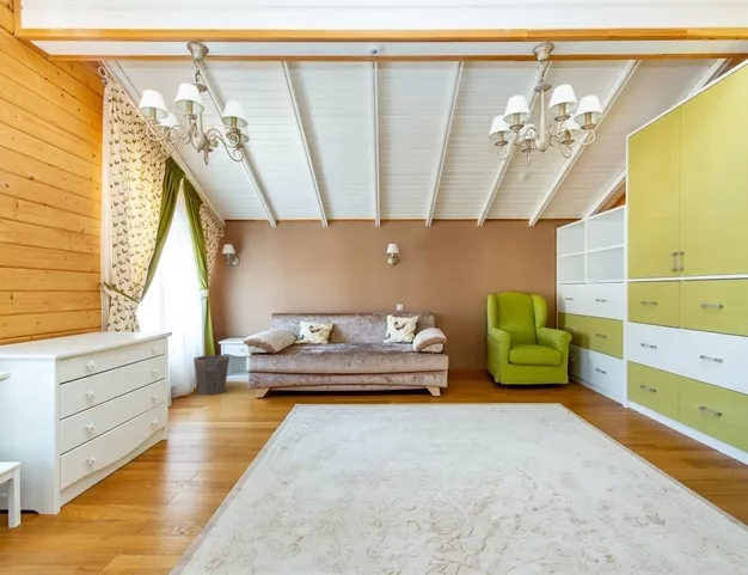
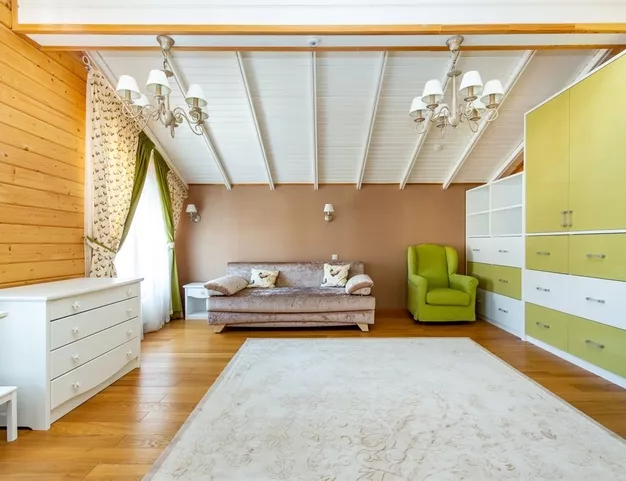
- waste bin (211, 374)
